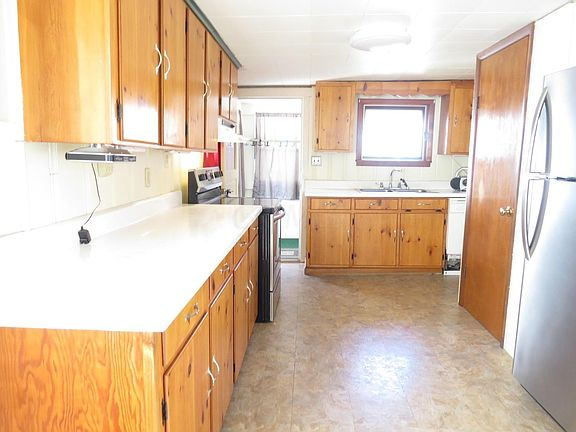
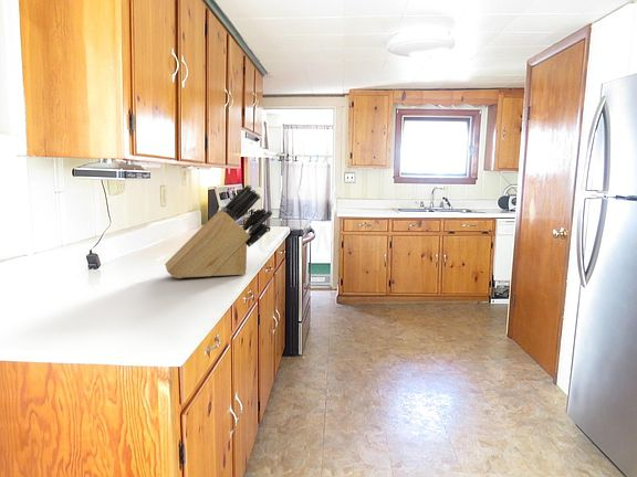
+ knife block (219, 229)
